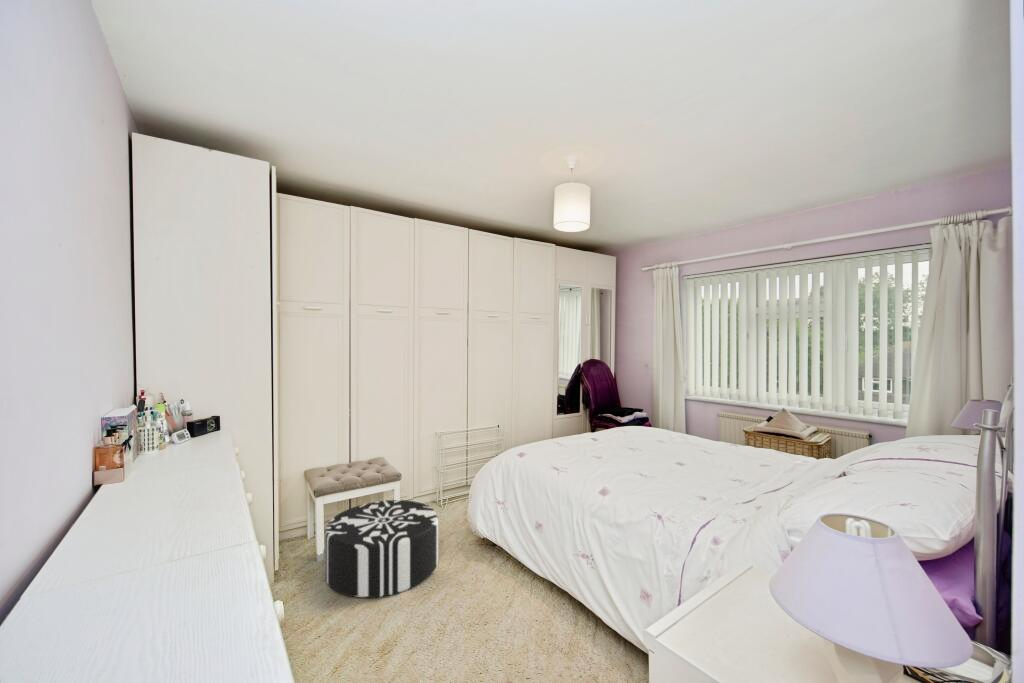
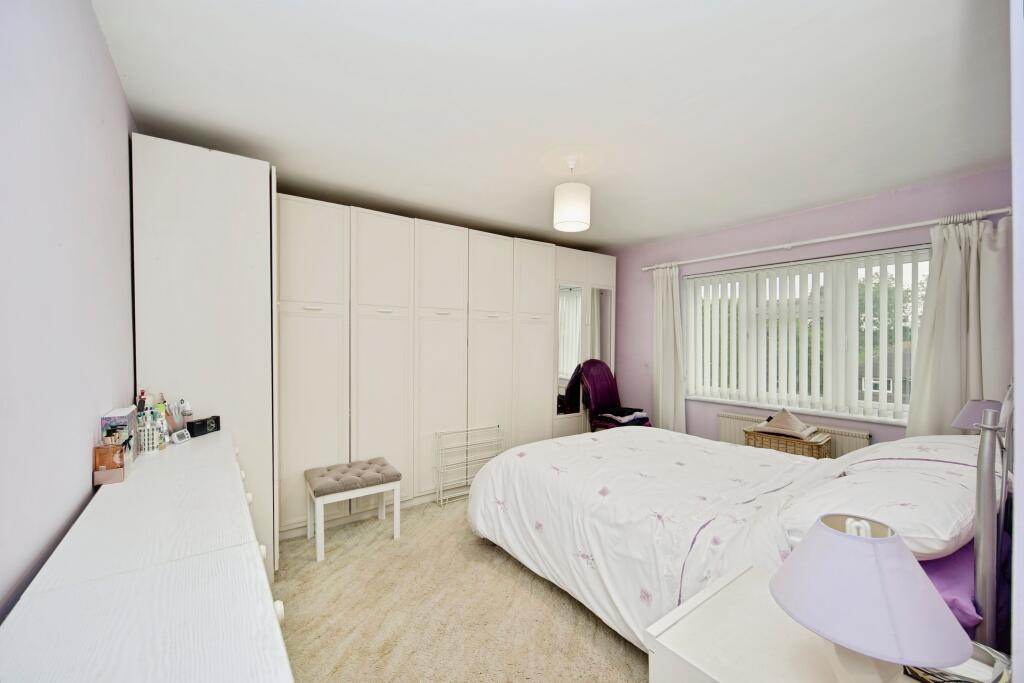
- pouf (383, 543)
